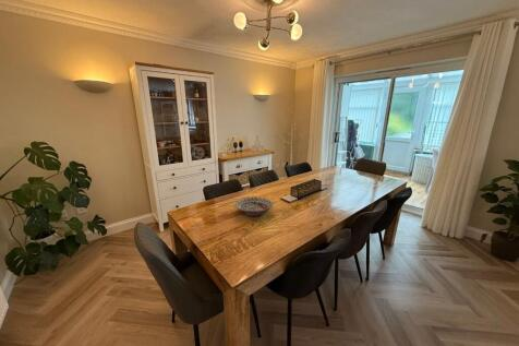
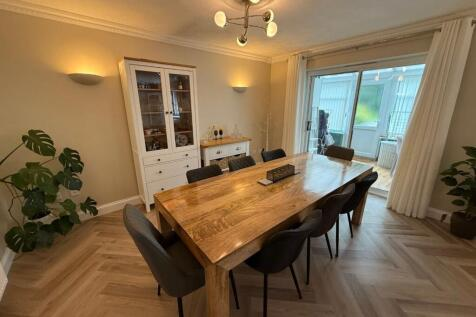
- decorative bowl (254, 207)
